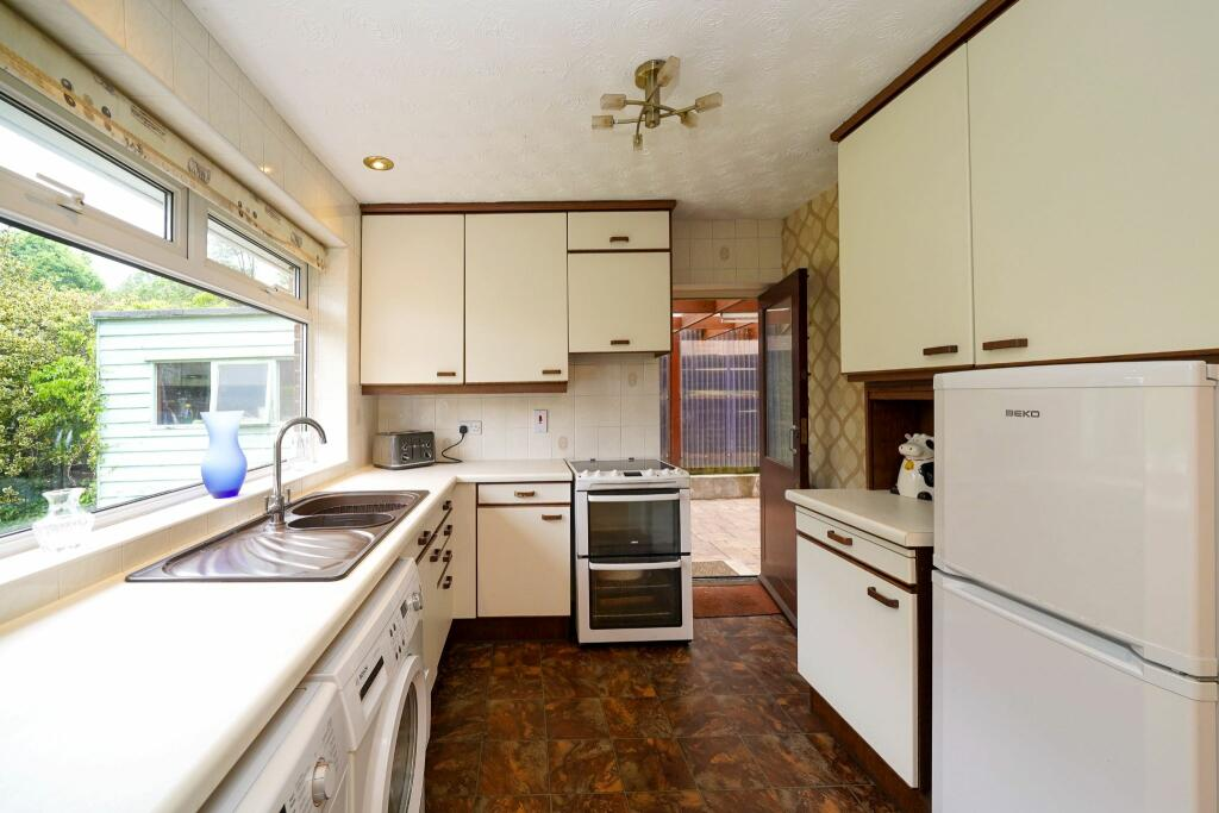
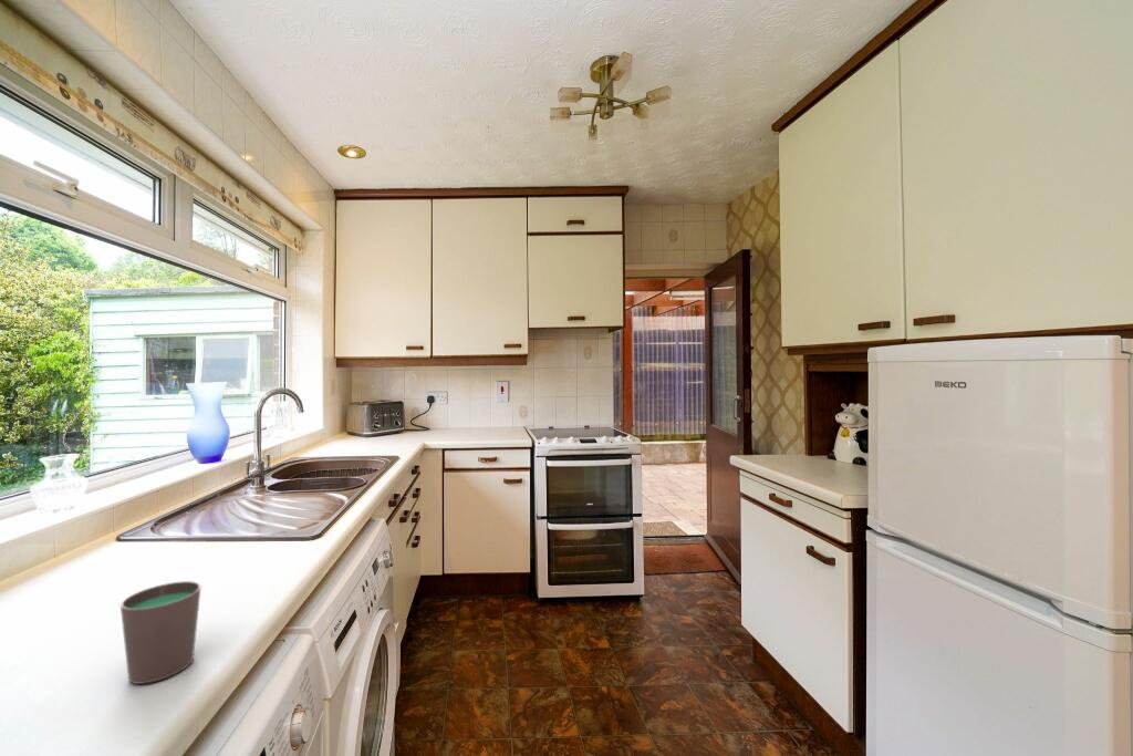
+ cup (162, 631)
